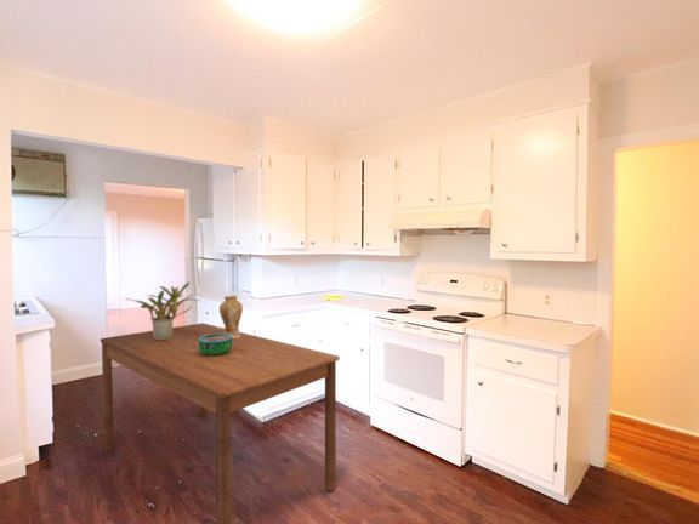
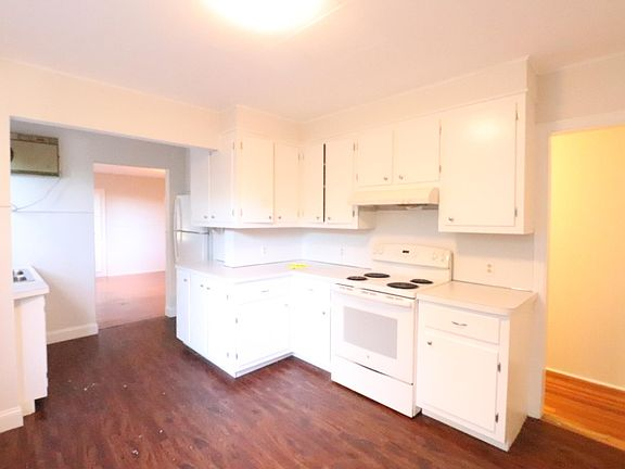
- vase (231, 315)
- dining table (209, 408)
- decorative bowl (216, 343)
- potted plant (167, 309)
